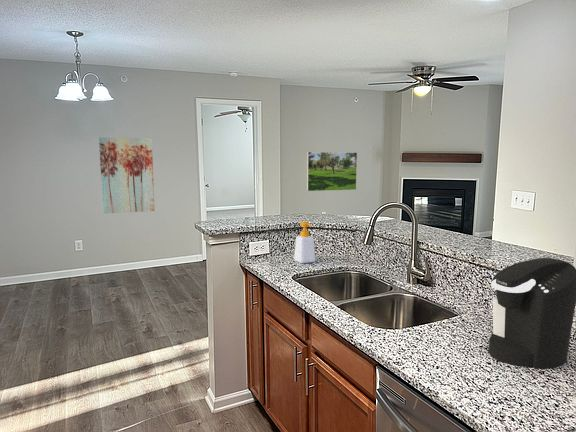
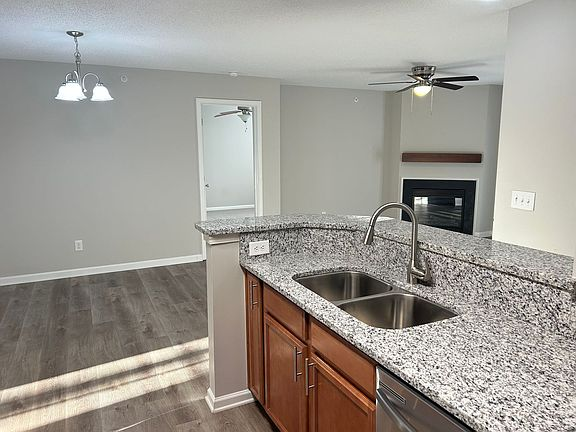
- soap bottle (306, 242)
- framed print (332, 171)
- wall art (127, 175)
- coffee maker (527, 307)
